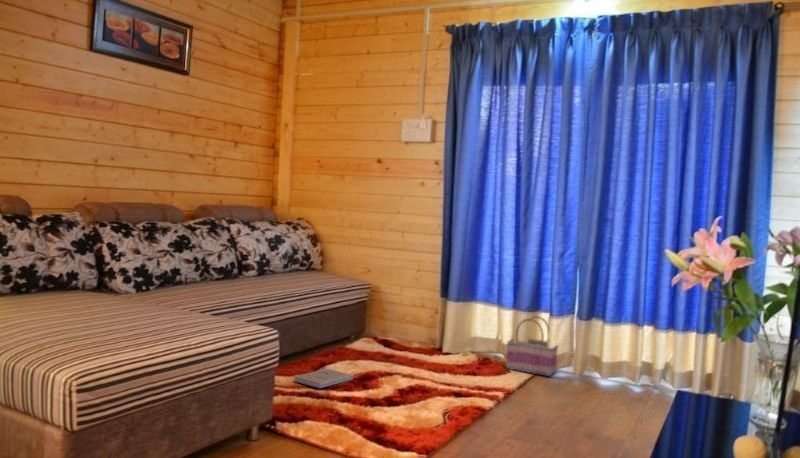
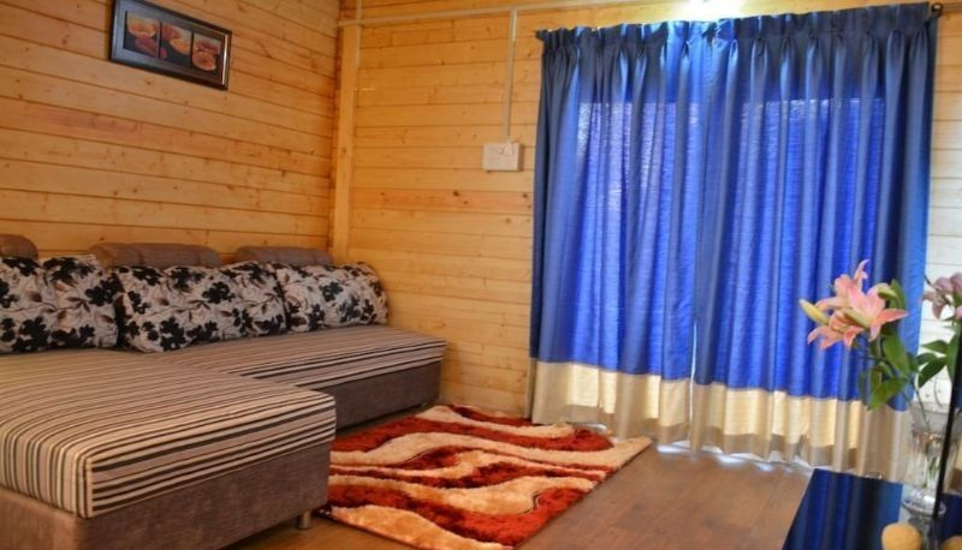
- book (323, 377)
- basket (532, 343)
